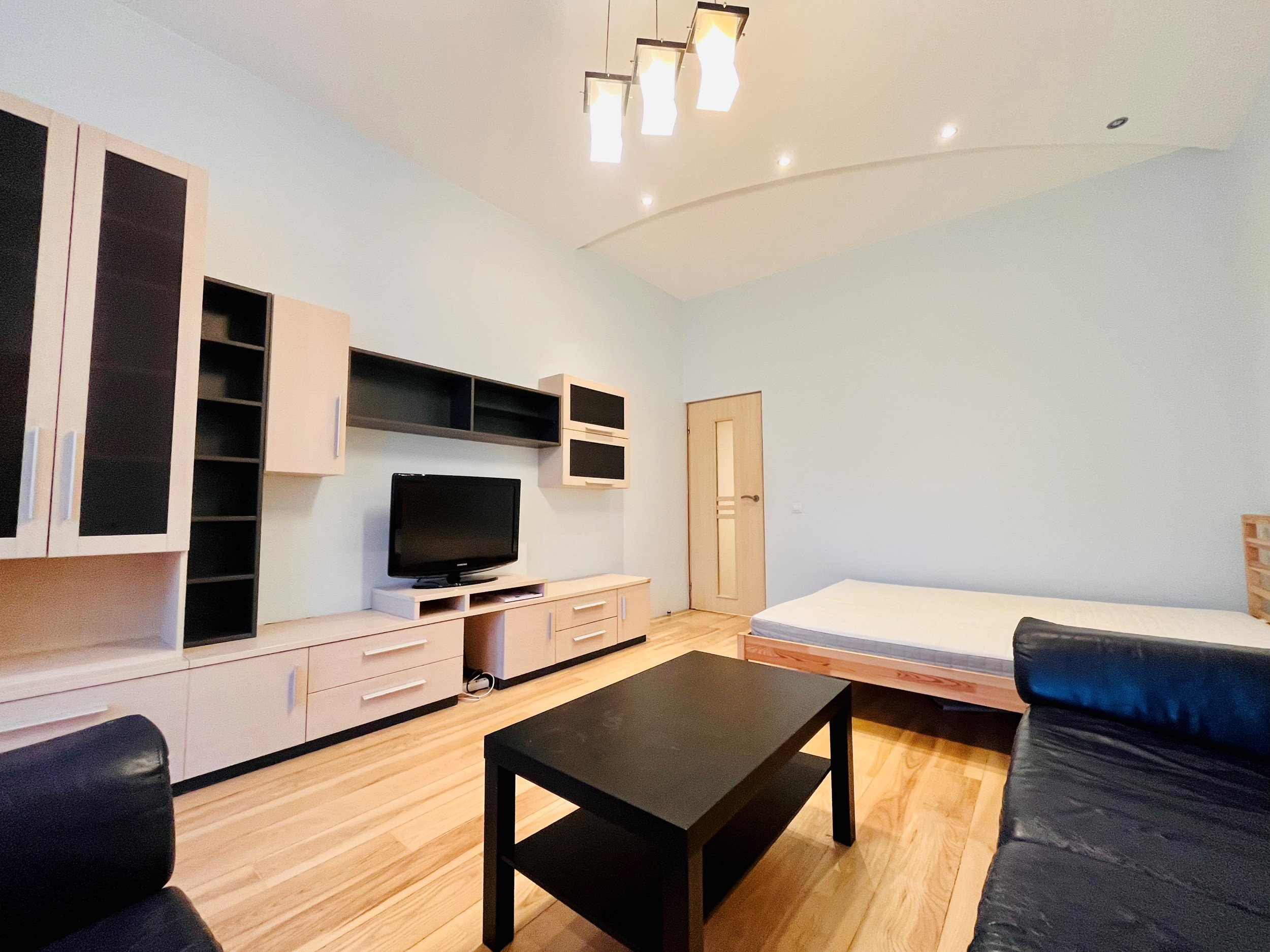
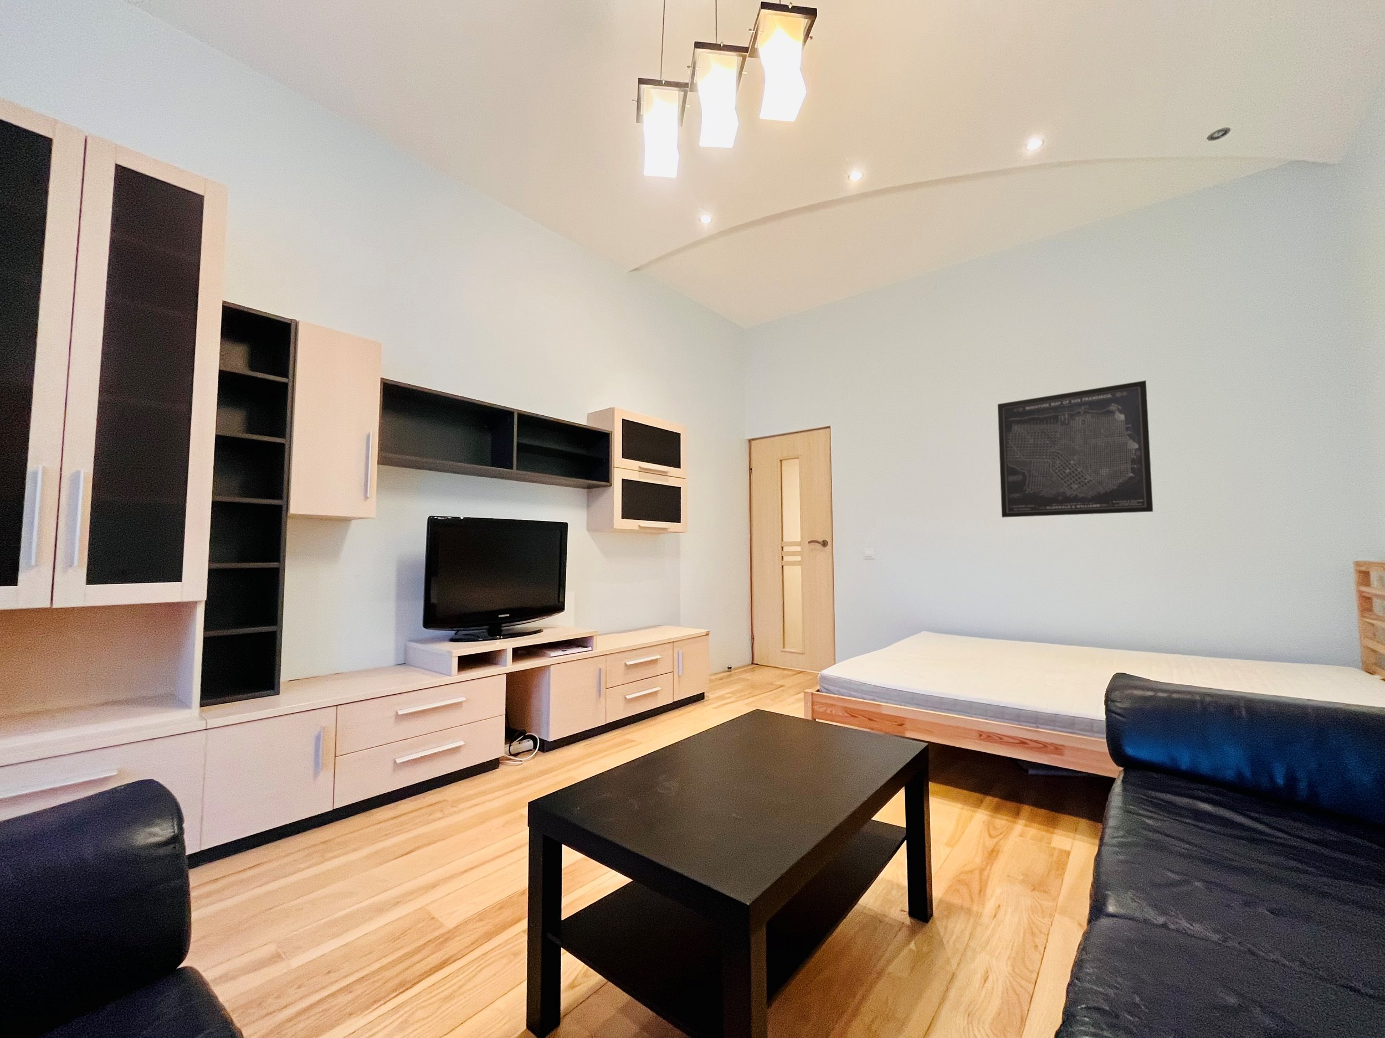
+ wall art (1069, 454)
